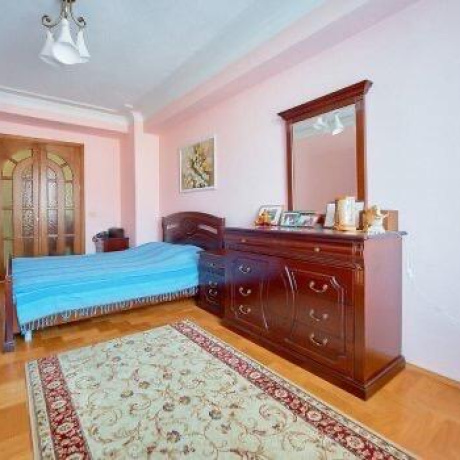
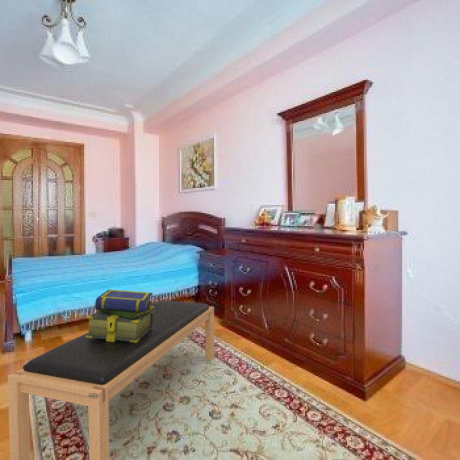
+ stack of books (124, 312)
+ bench (141, 359)
